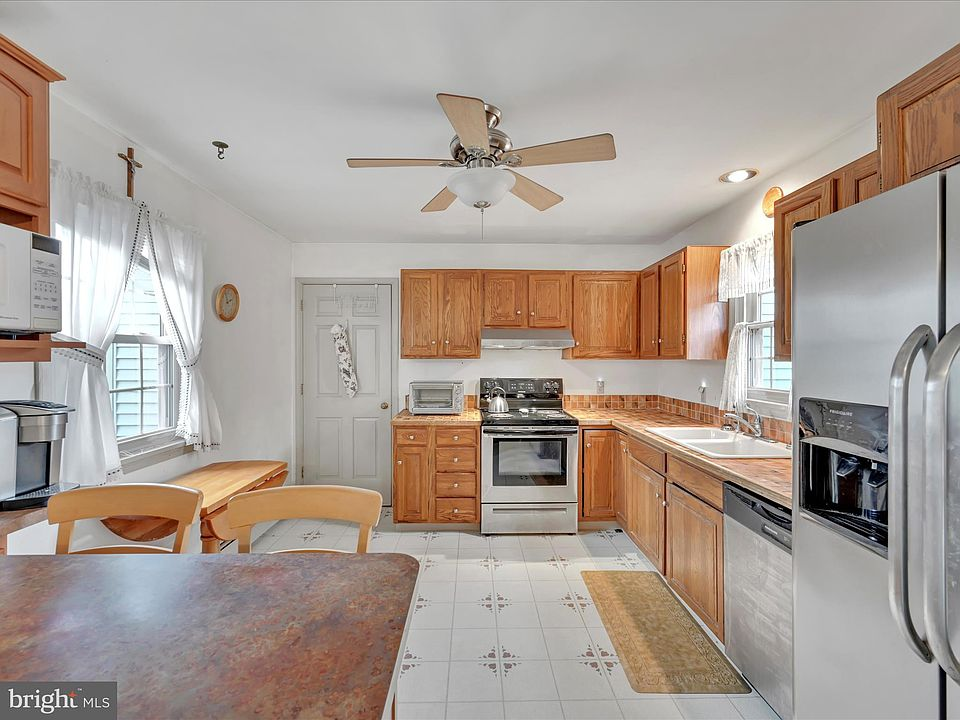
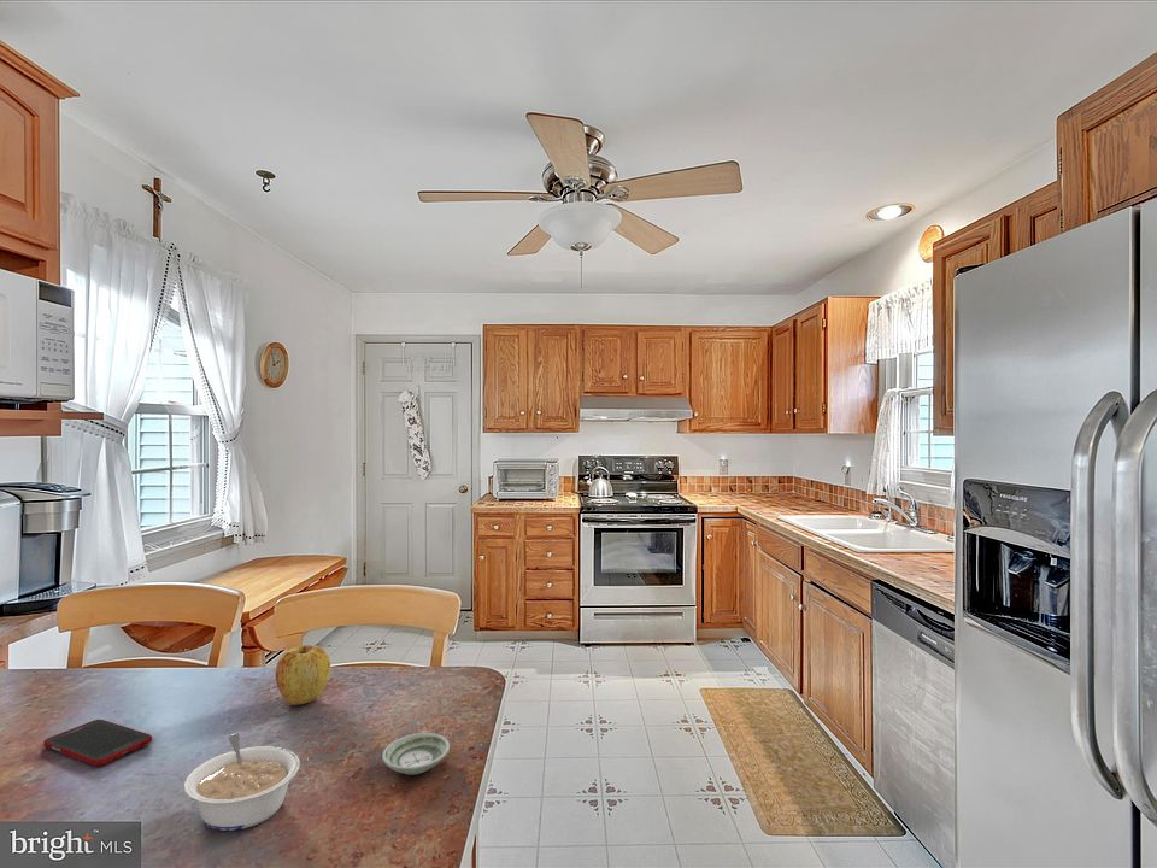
+ saucer (416, 756)
+ cell phone (98, 741)
+ apple (303, 673)
+ legume (240, 785)
